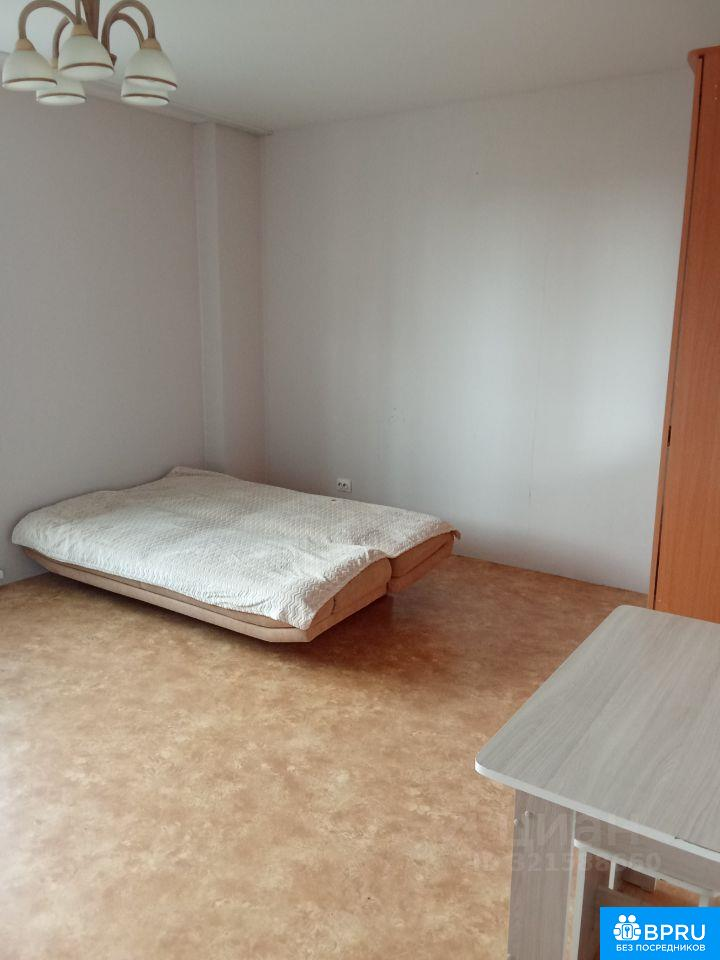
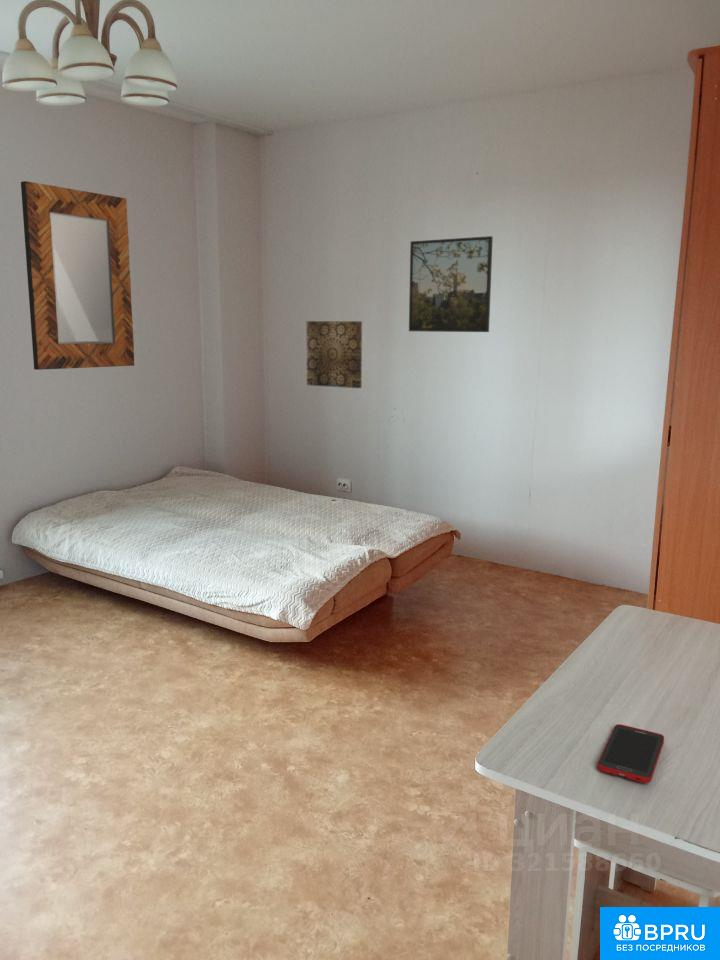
+ wall art (333, 354)
+ cell phone (631, 752)
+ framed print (449, 285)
+ home mirror (82, 280)
